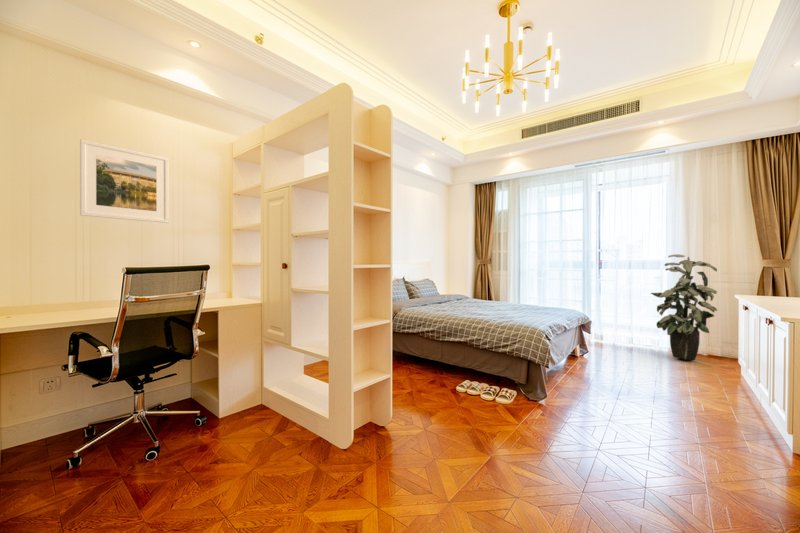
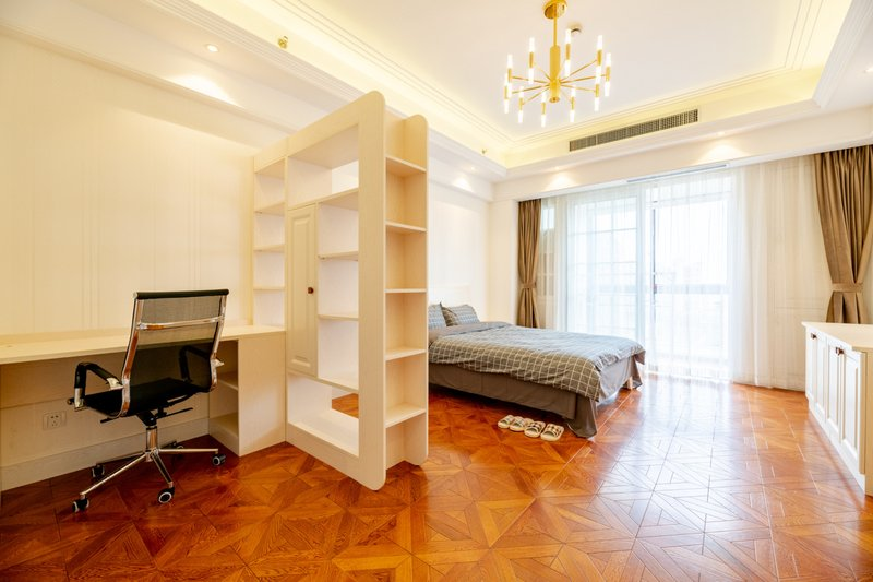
- indoor plant (682, 306)
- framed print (127, 184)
